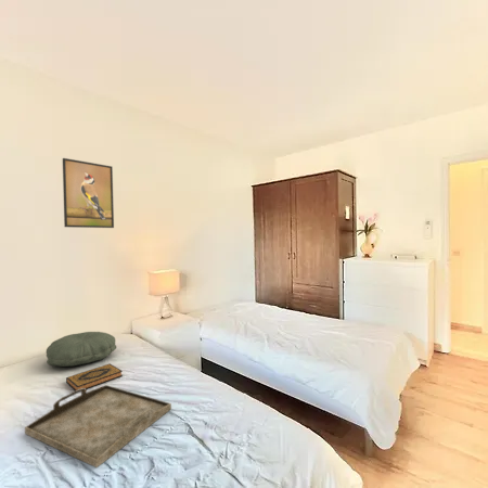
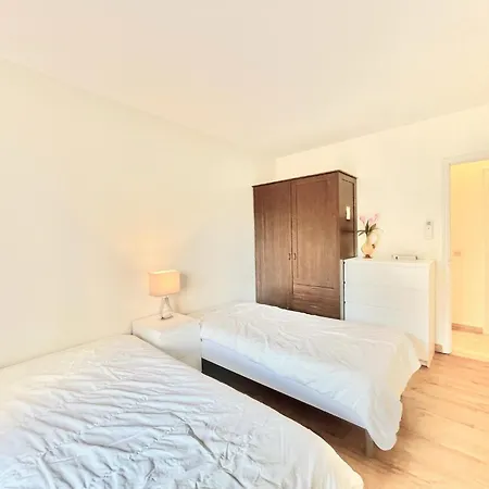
- serving tray (102, 412)
- pillow (81, 347)
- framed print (89, 194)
- hardback book (94, 376)
